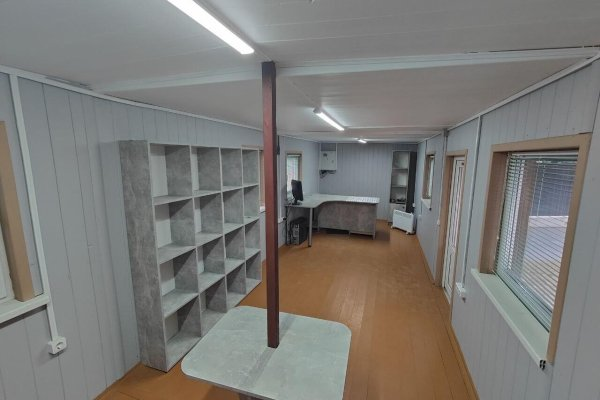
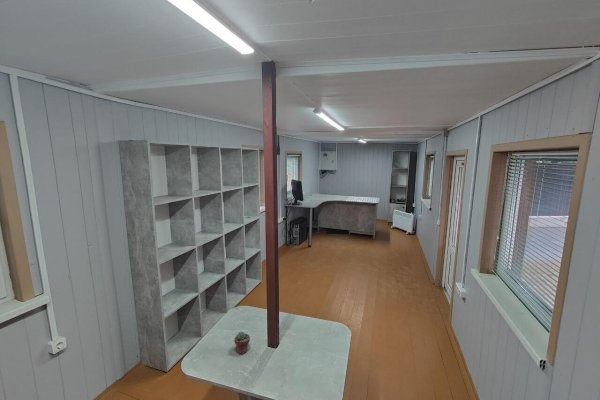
+ potted succulent (242, 341)
